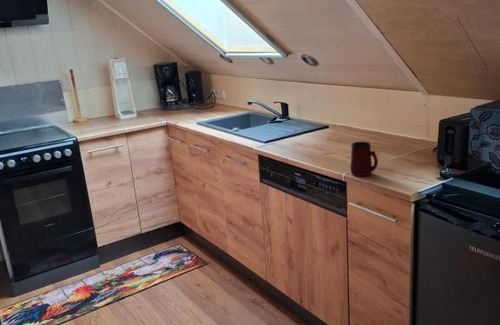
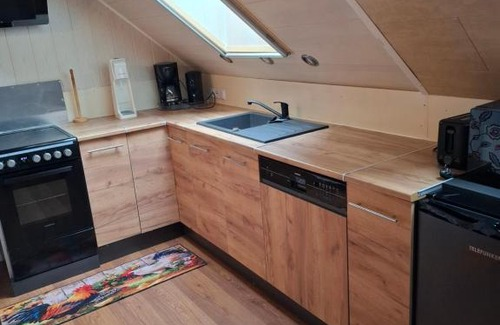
- mug (364, 159)
